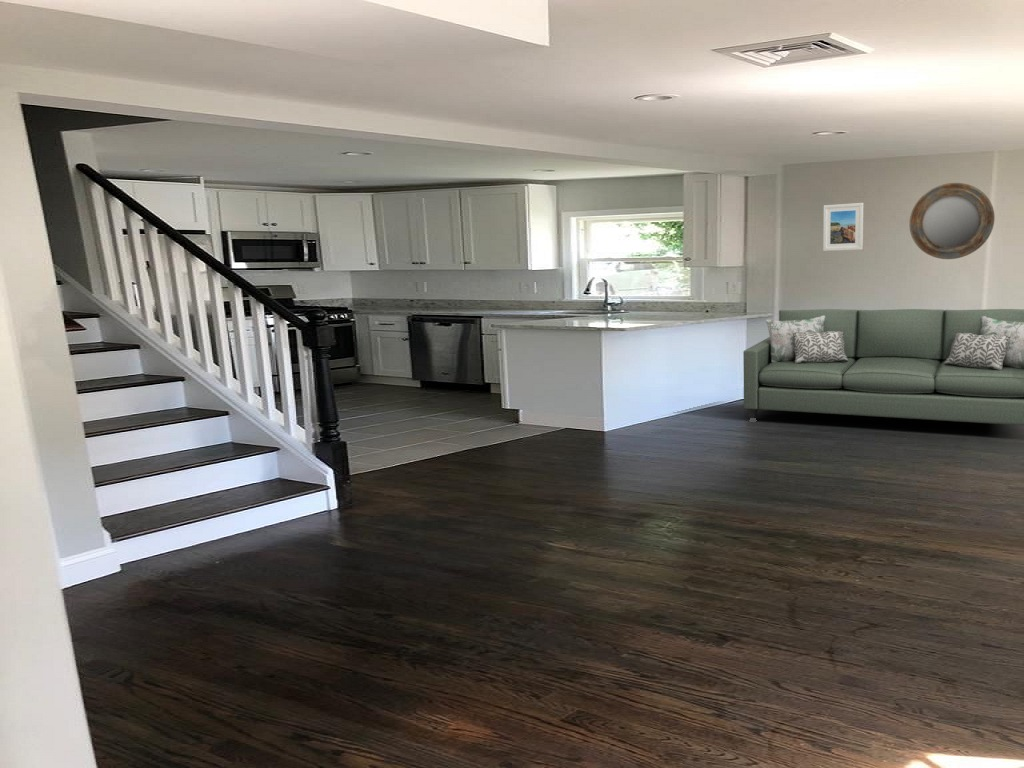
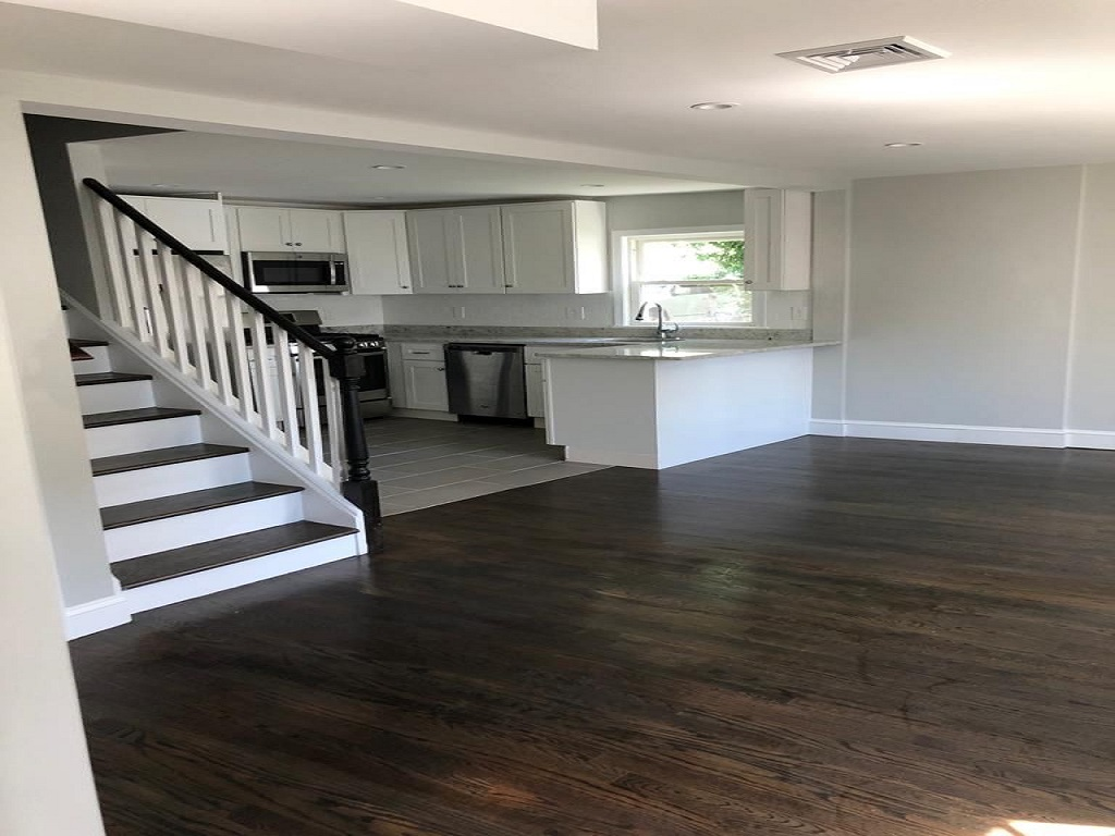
- sofa (894, 367)
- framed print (842, 227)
- home mirror (950, 221)
